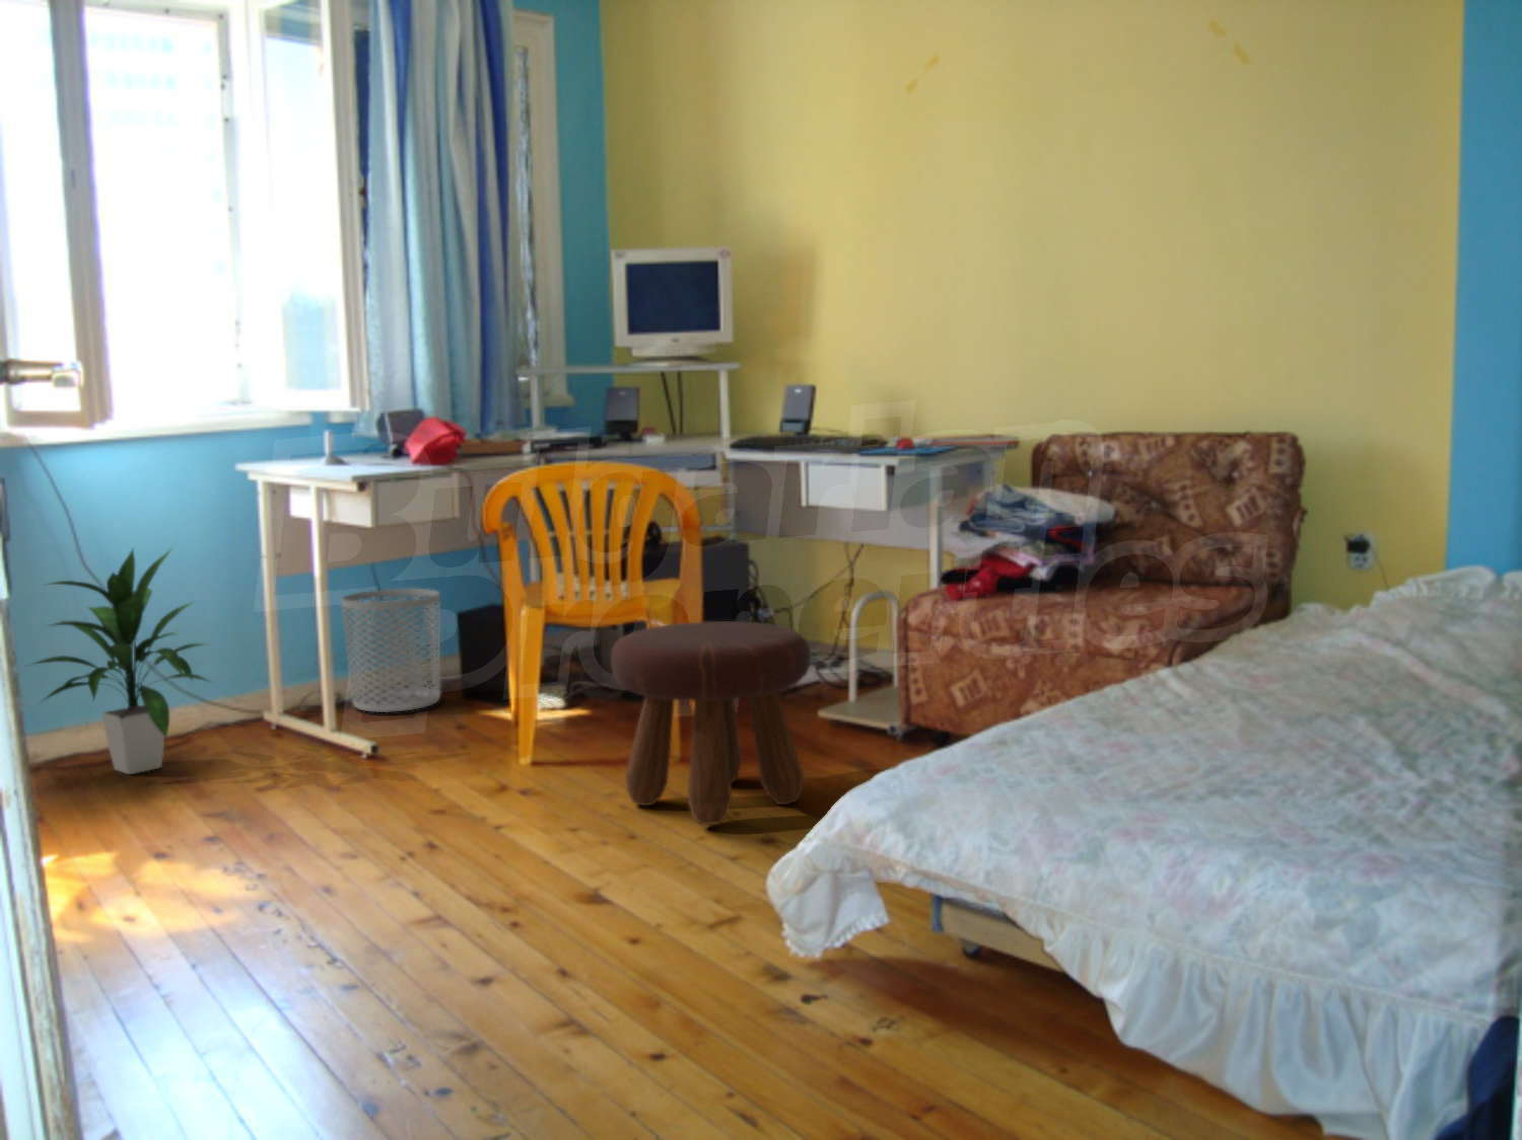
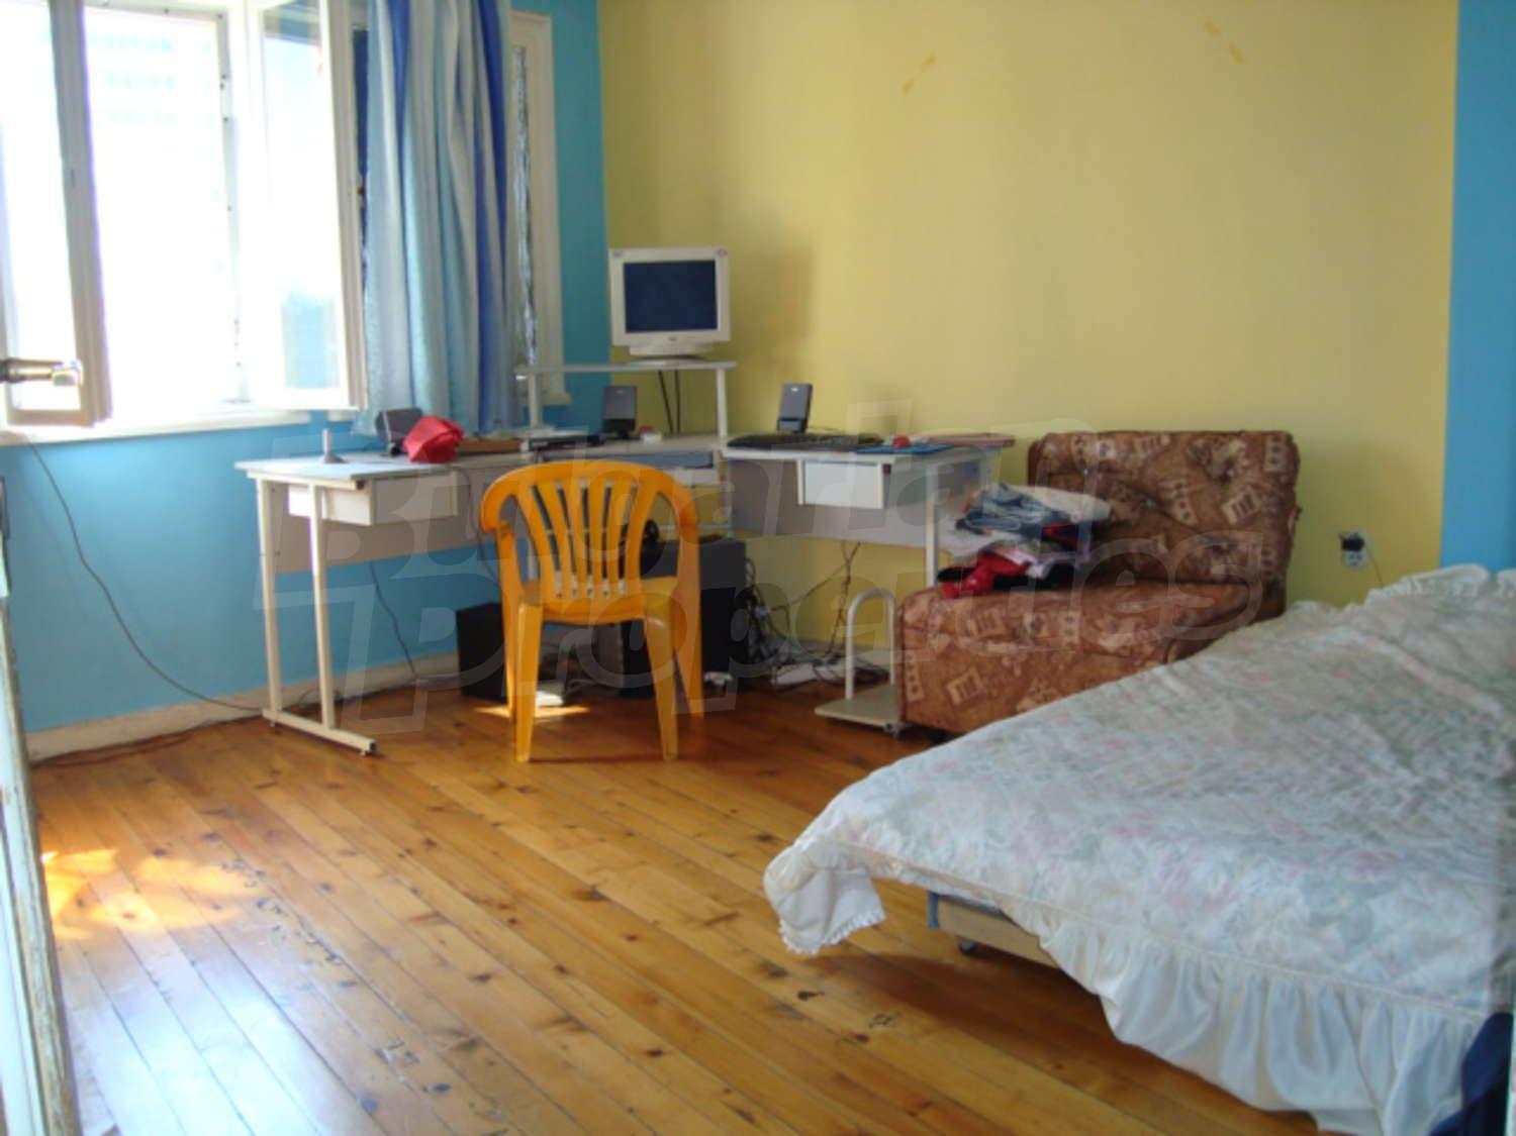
- footstool (712, 718)
- waste bin (394, 649)
- indoor plant (127, 661)
